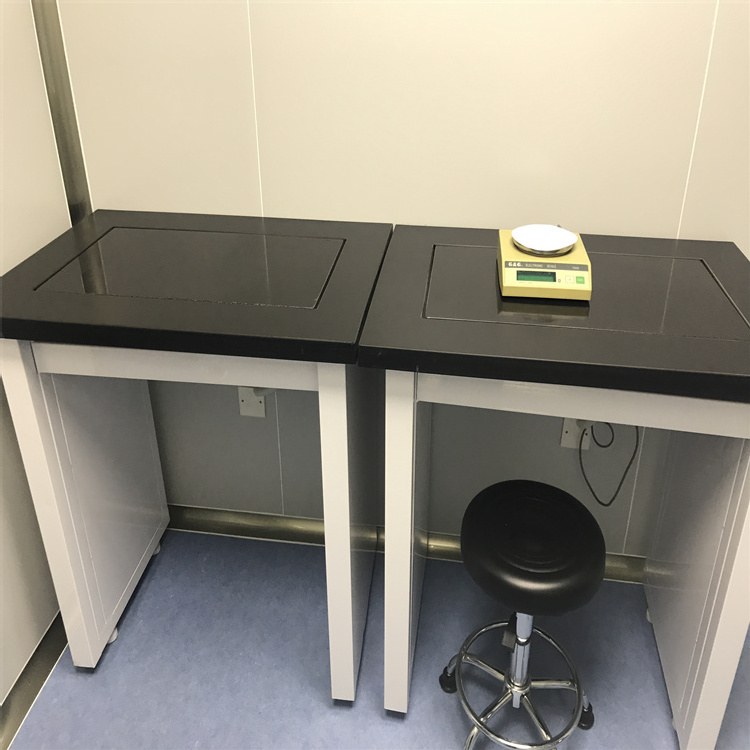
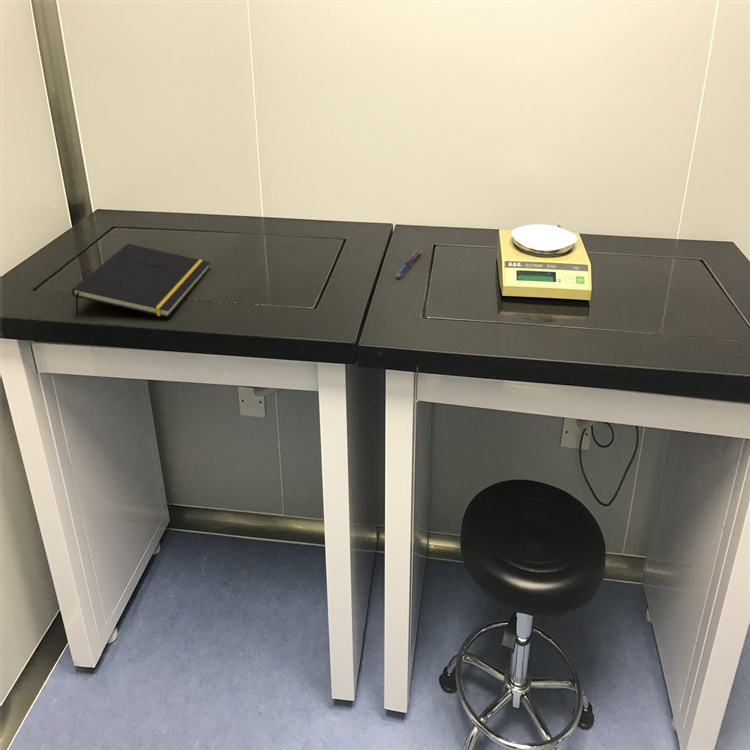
+ notepad (146, 277)
+ pen (408, 262)
